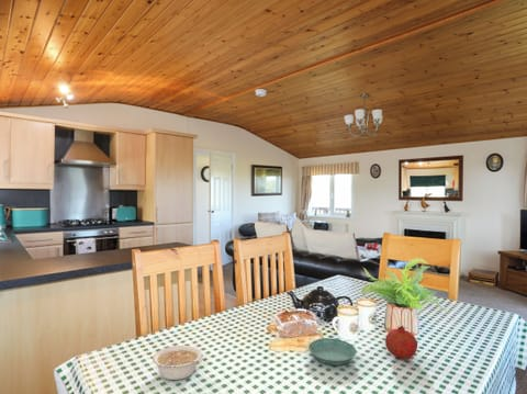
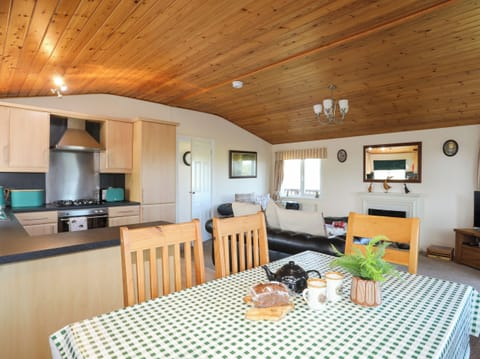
- saucer (332, 352)
- fruit (401, 340)
- legume (179, 361)
